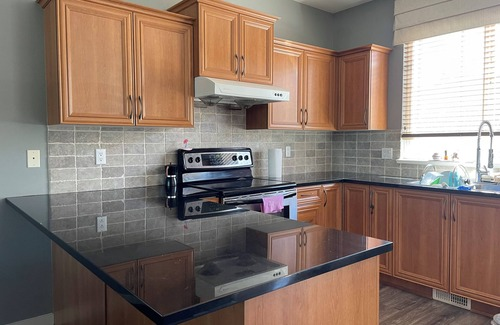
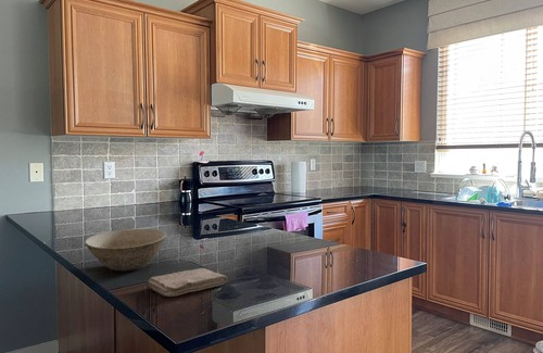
+ washcloth (187, 280)
+ bowl (127, 251)
